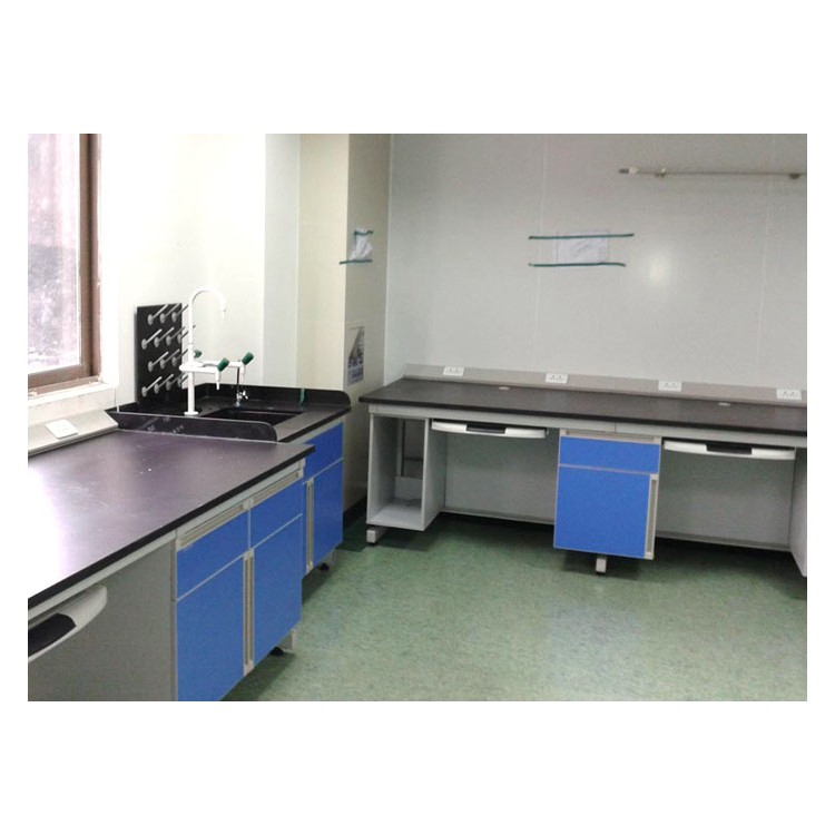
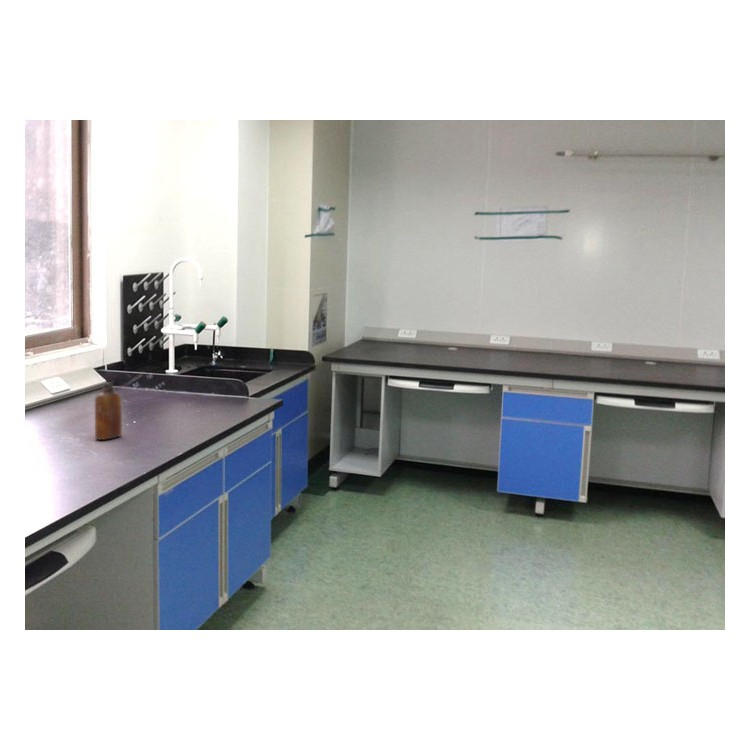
+ flask (108, 410)
